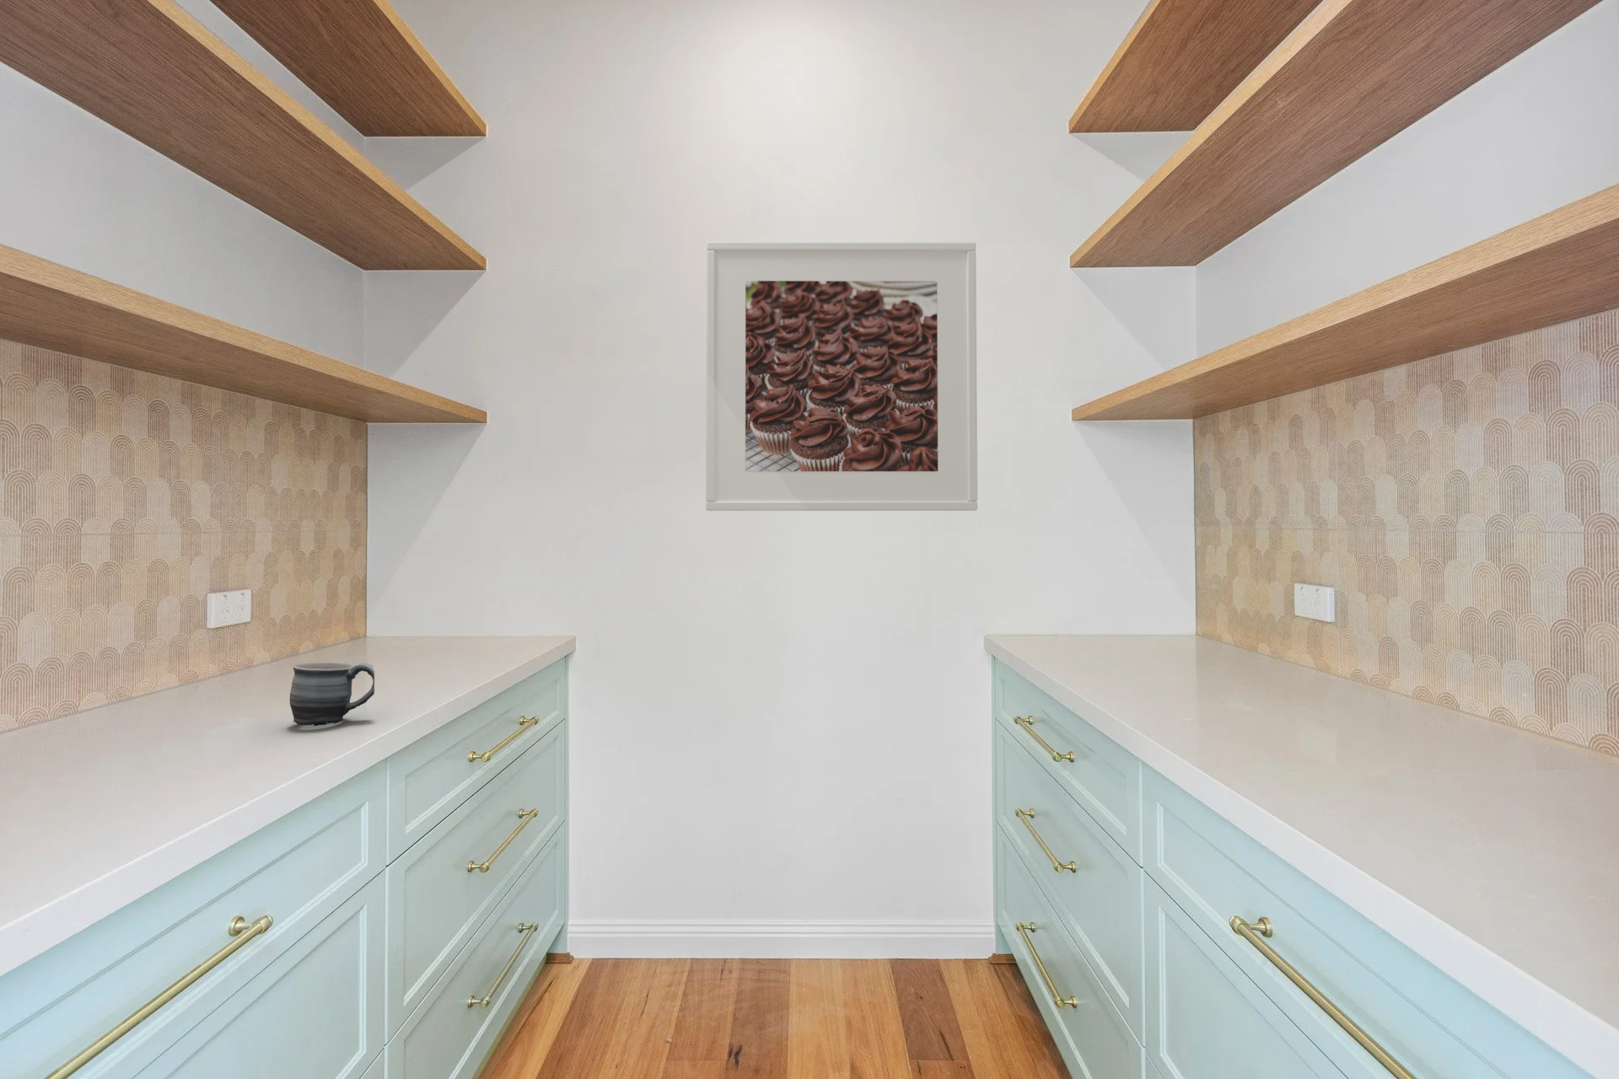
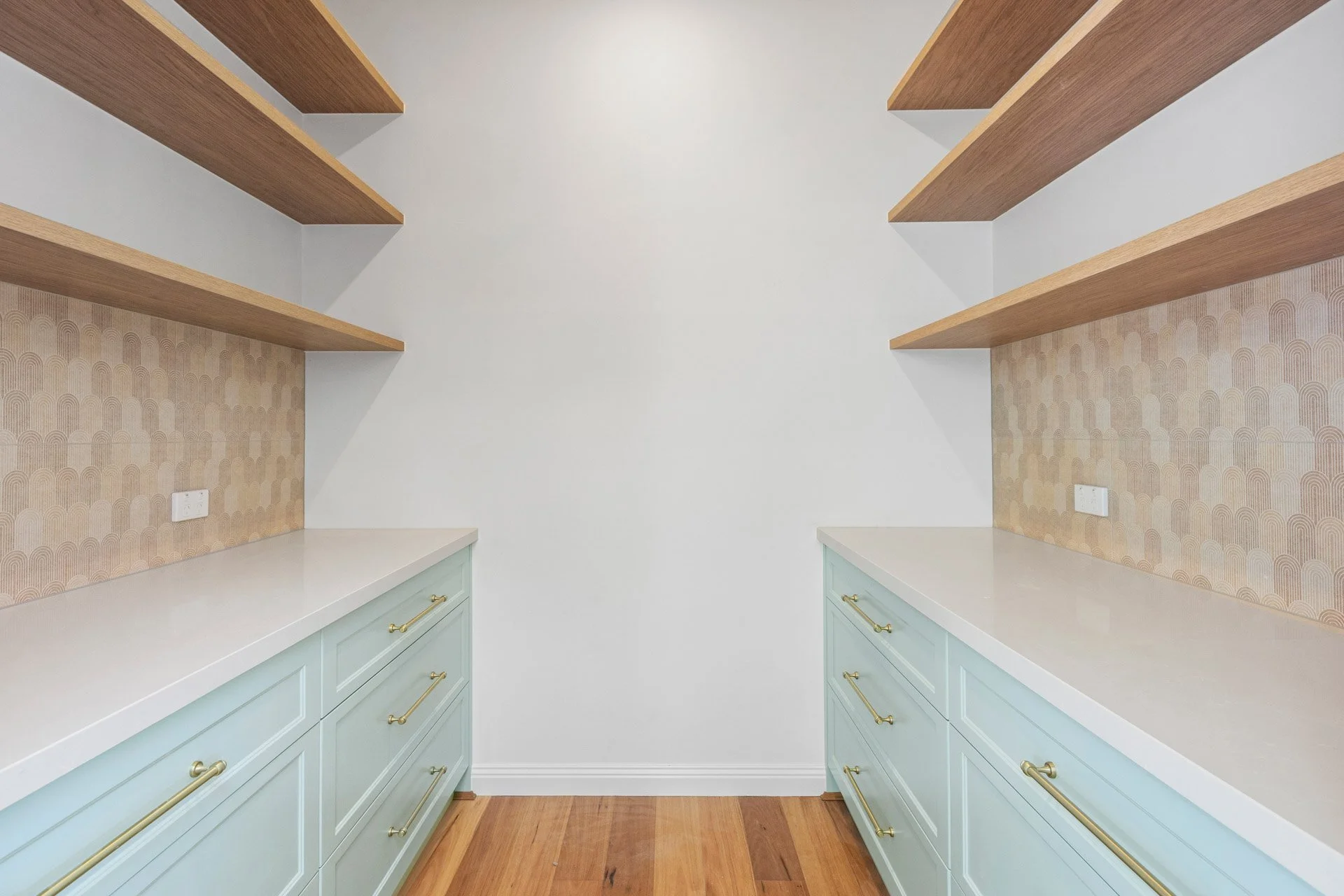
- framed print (841, 376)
- mug (334, 691)
